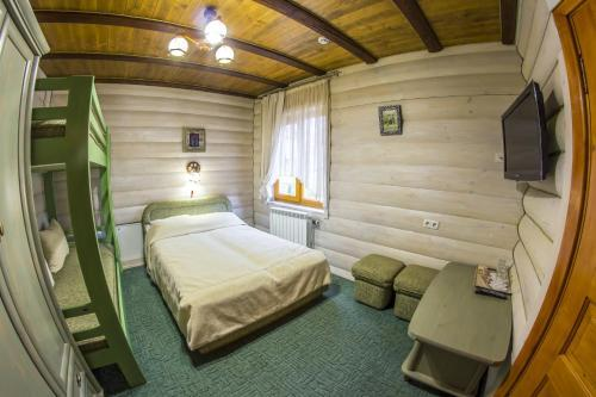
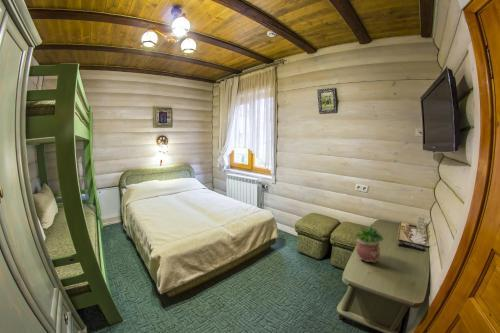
+ potted plant (366, 241)
